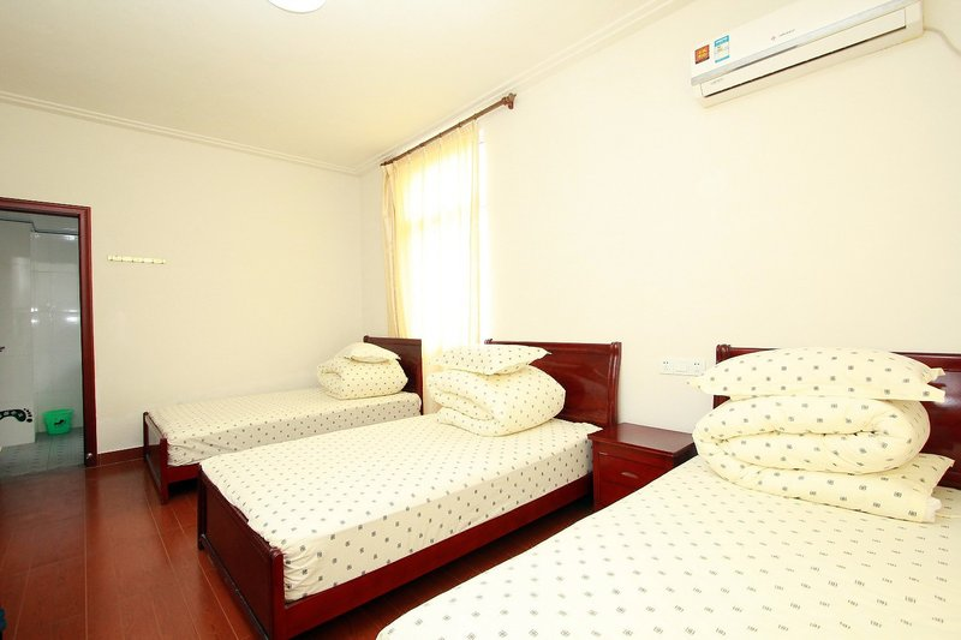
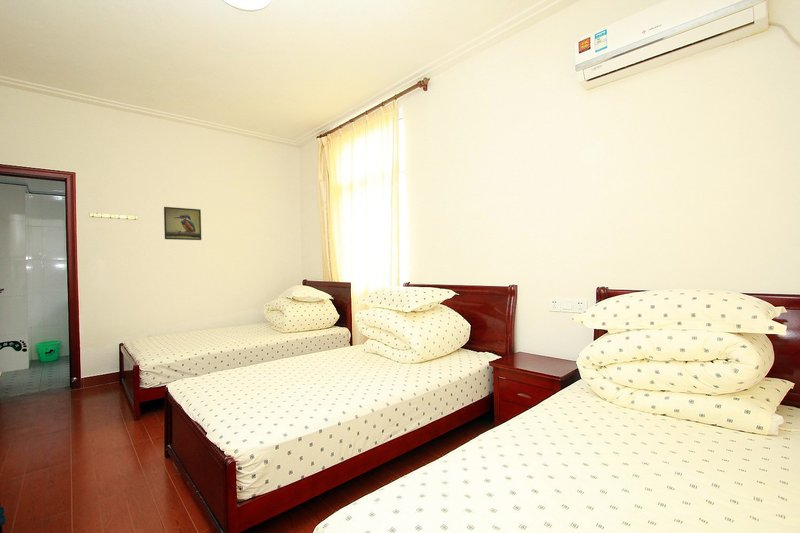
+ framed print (183, 223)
